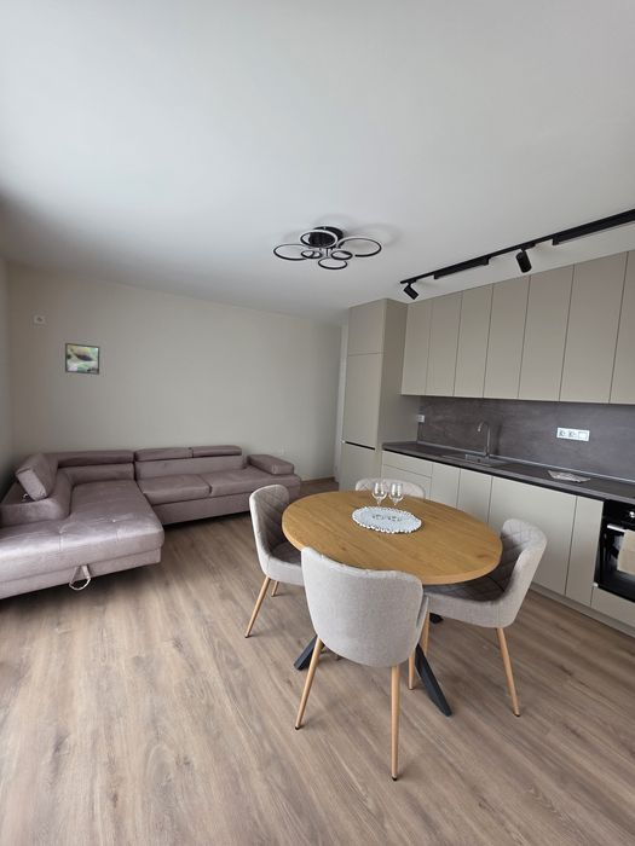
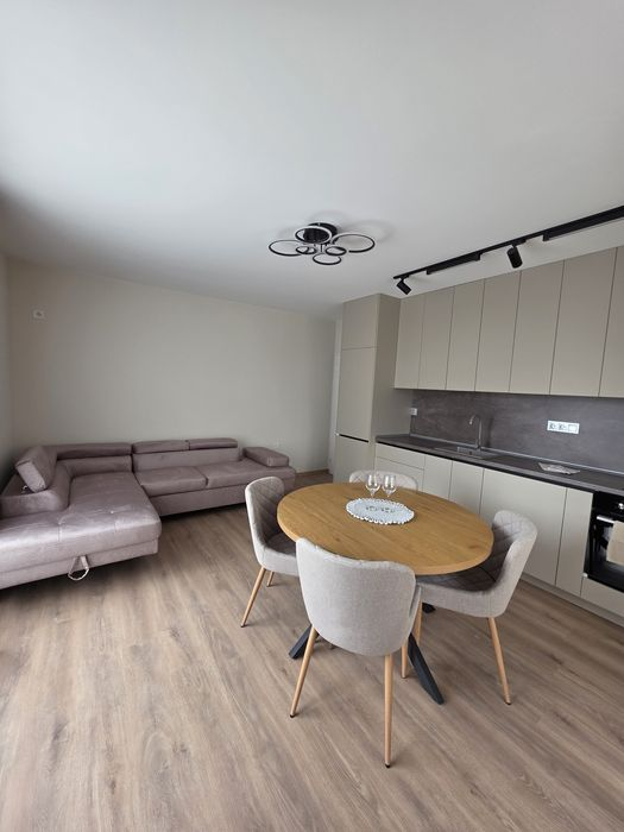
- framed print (82, 359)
